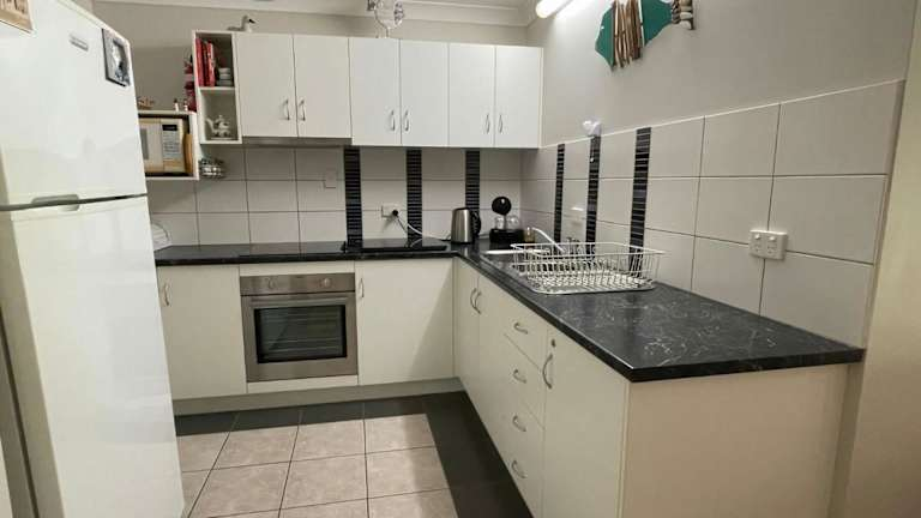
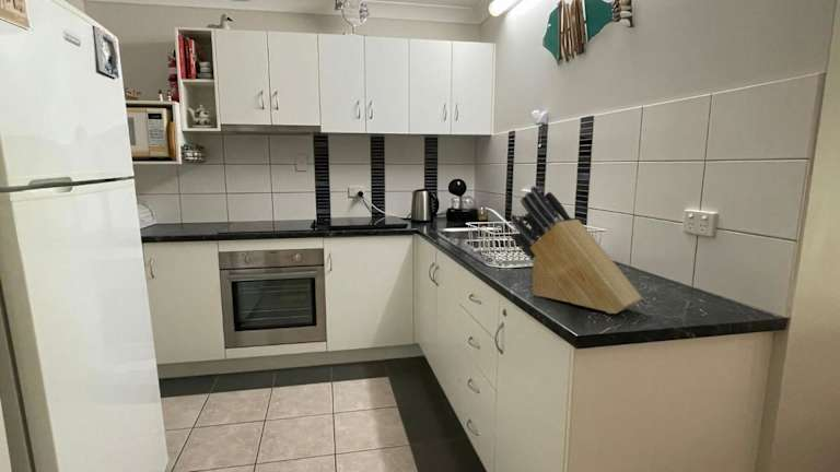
+ knife block (571, 244)
